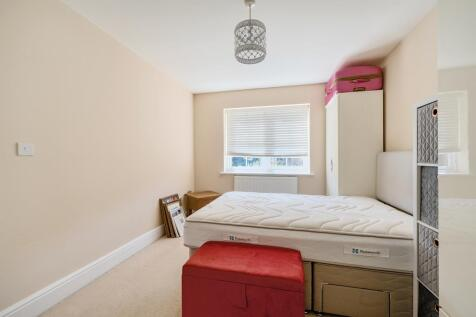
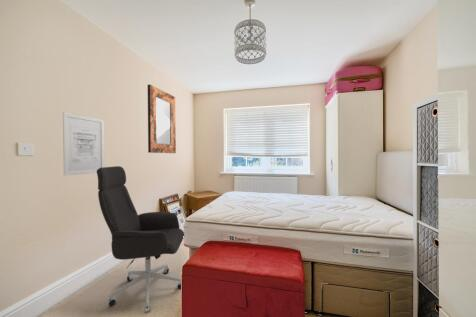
+ wall art (85, 145)
+ office chair (143, 228)
+ home mirror (163, 122)
